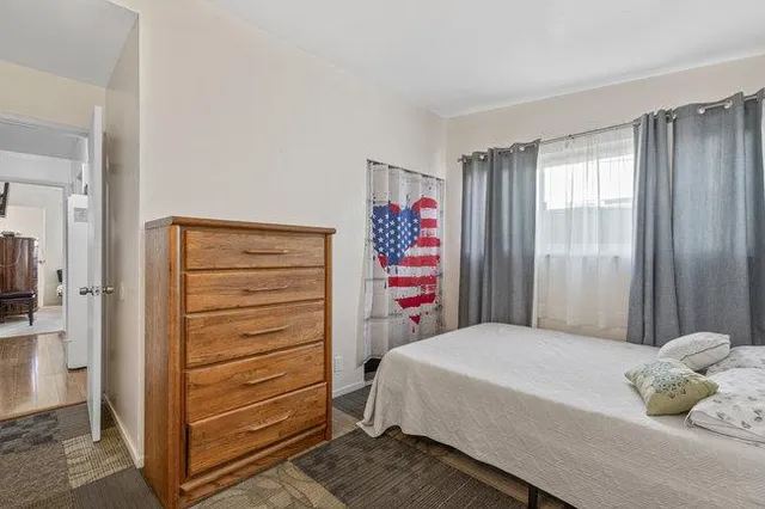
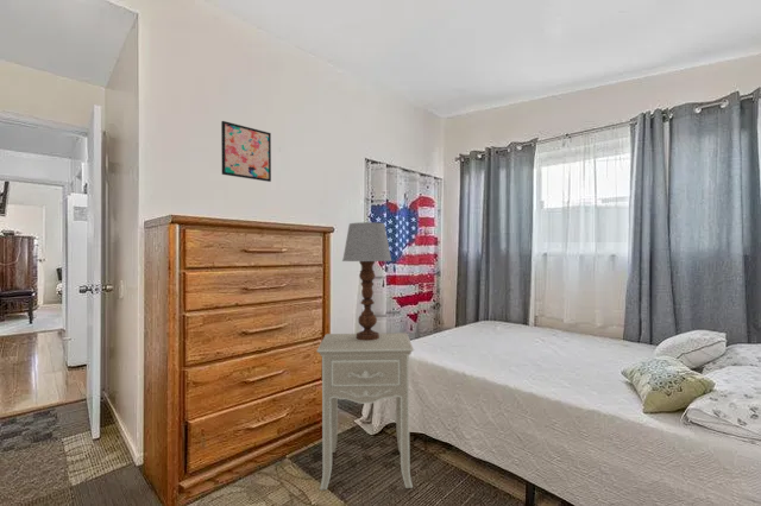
+ wall art (247, 152)
+ table lamp (366, 280)
+ nightstand (366, 403)
